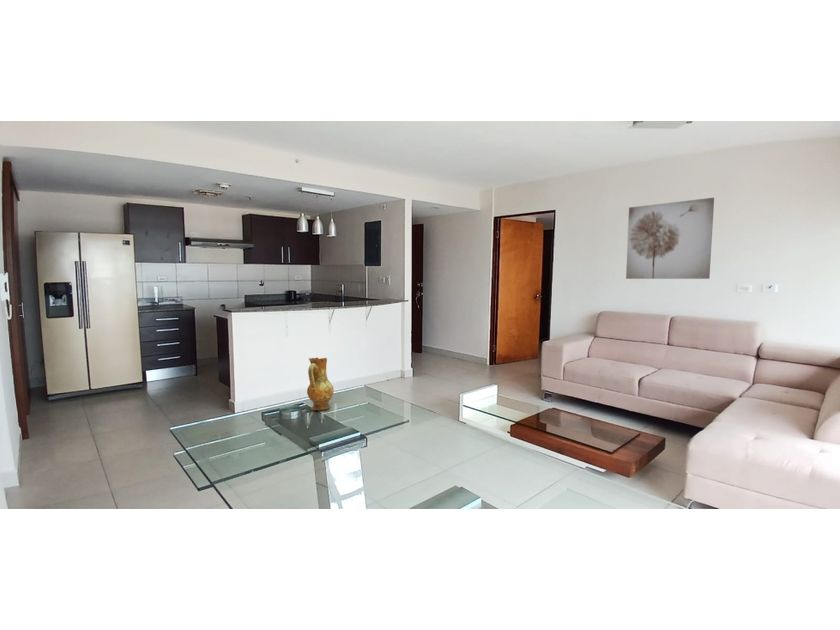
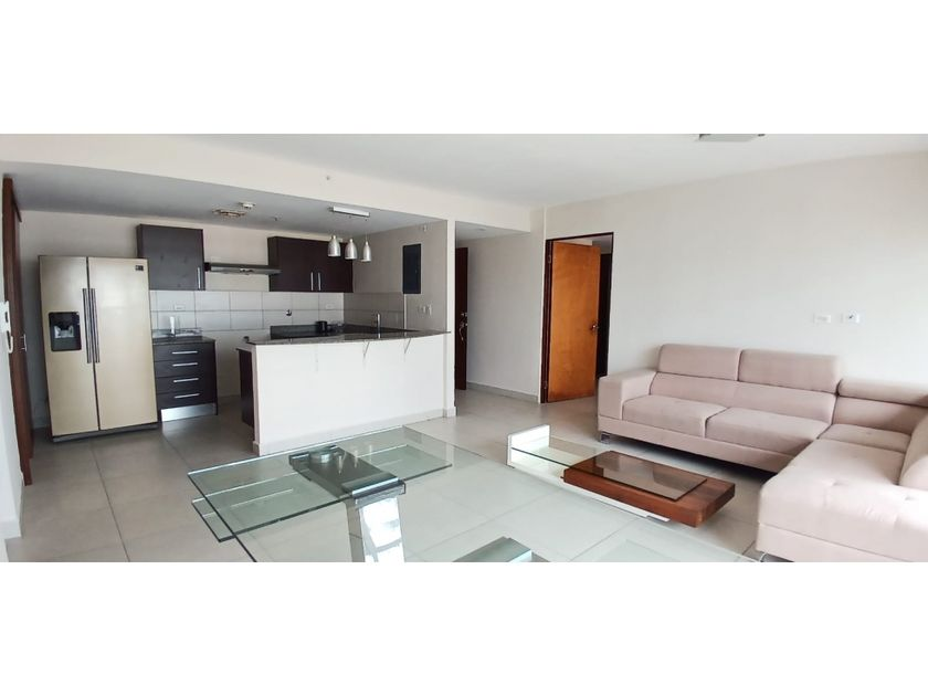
- wall art (667, 241)
- ceramic jug (320, 383)
